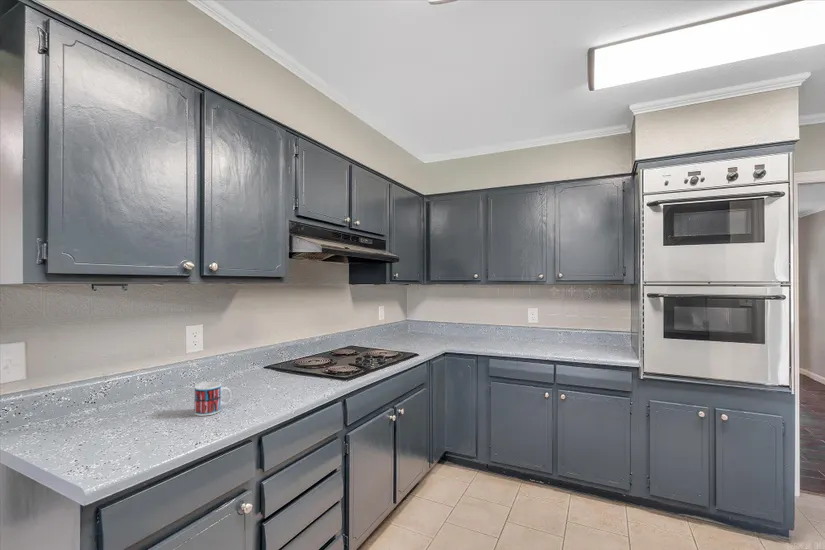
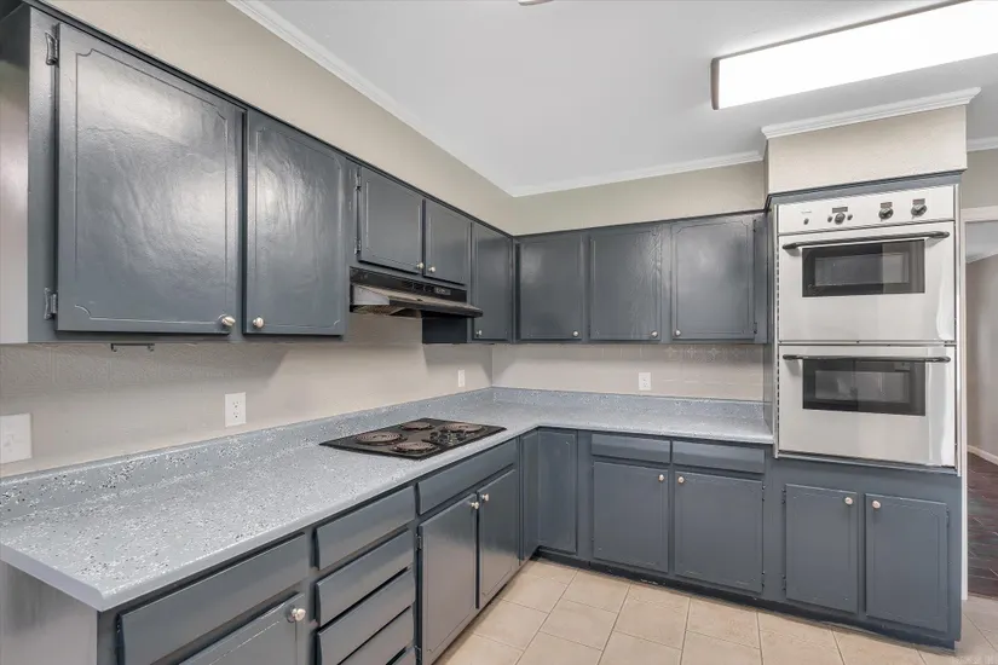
- mug (212, 397)
